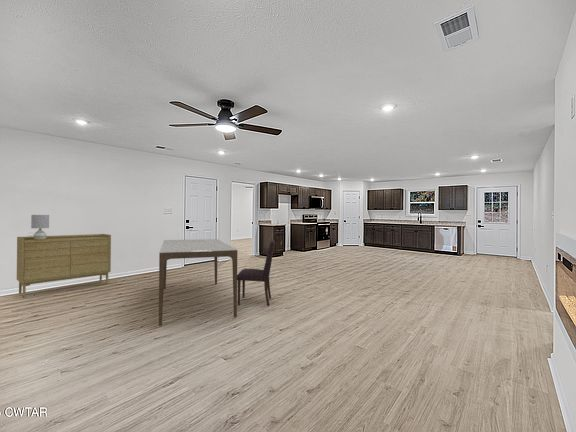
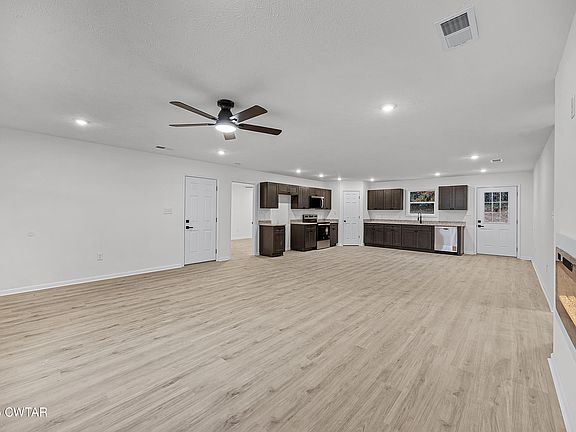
- dining table (194, 257)
- dining chair (256, 270)
- lamp (40, 227)
- sideboard (66, 262)
